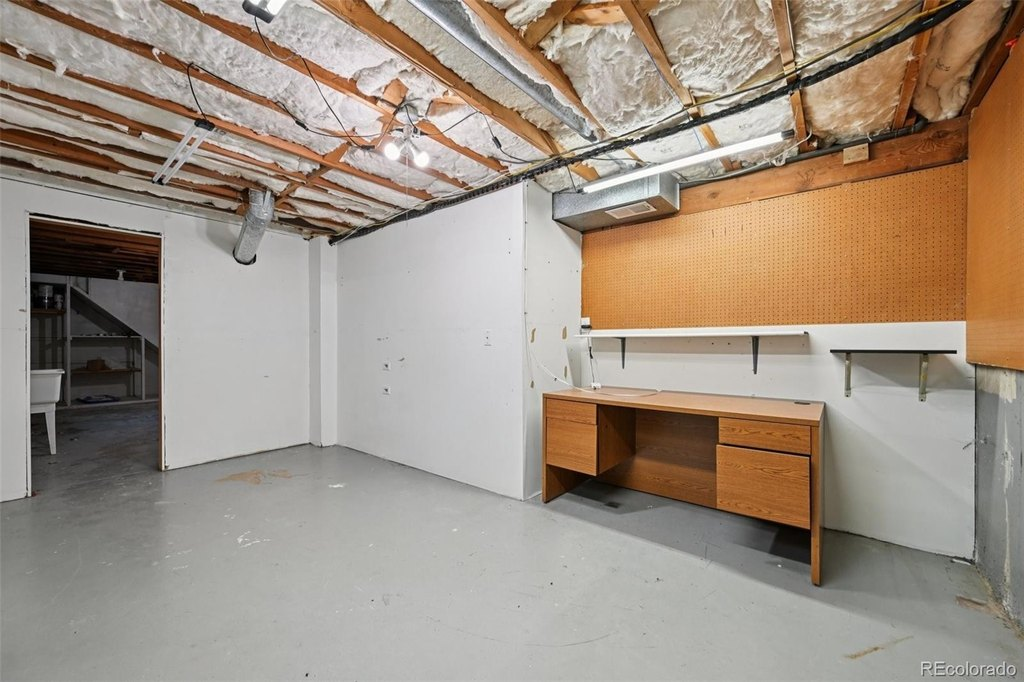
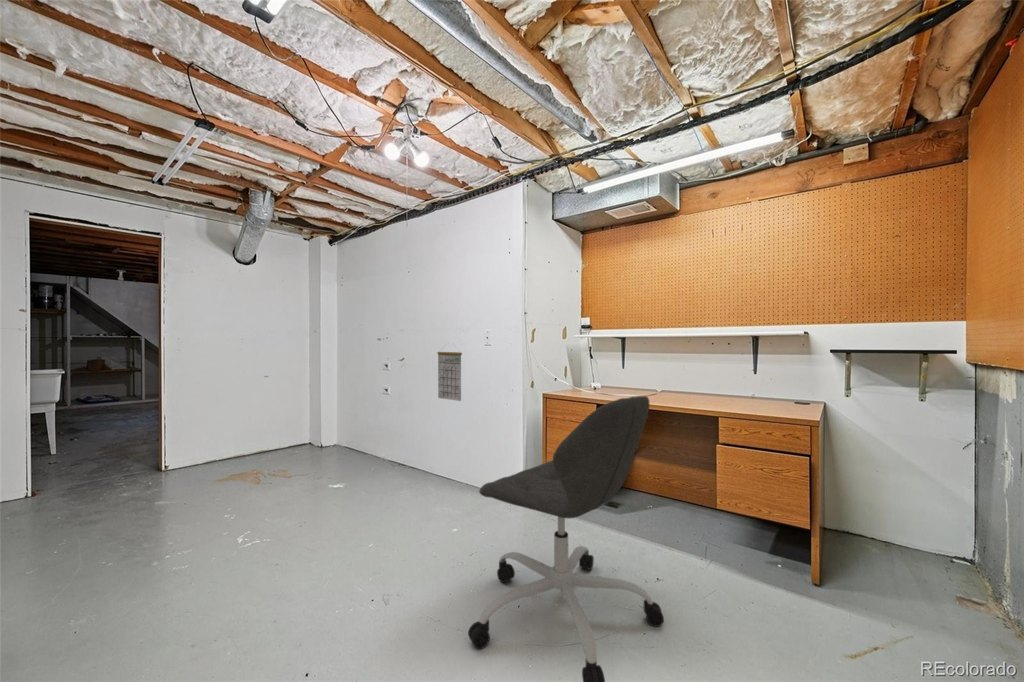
+ calendar (449, 370)
+ office chair (565, 503)
